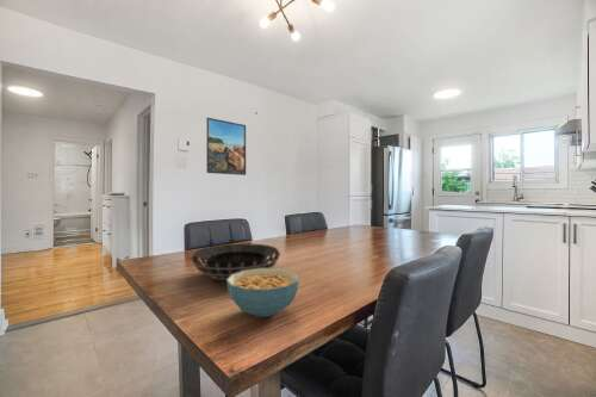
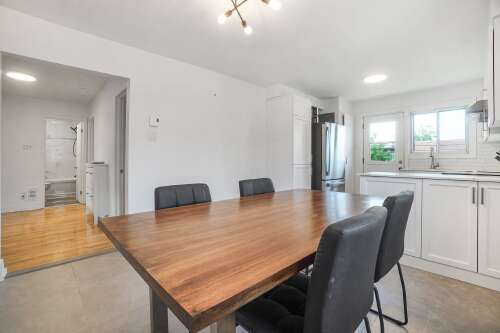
- cereal bowl (263, 294)
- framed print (226, 148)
- decorative bowl (236, 262)
